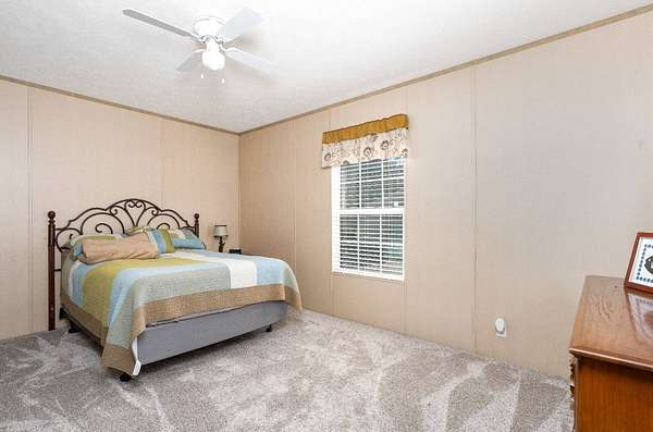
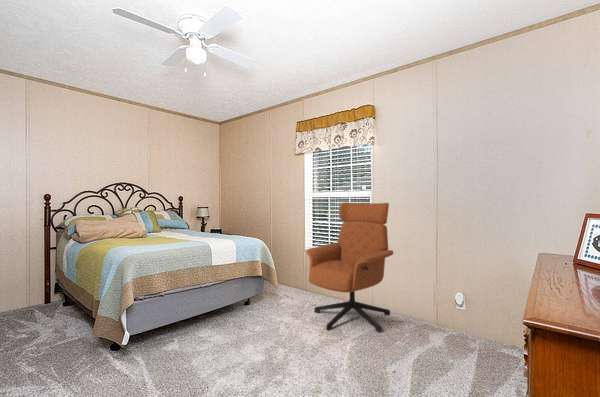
+ armchair (349, 260)
